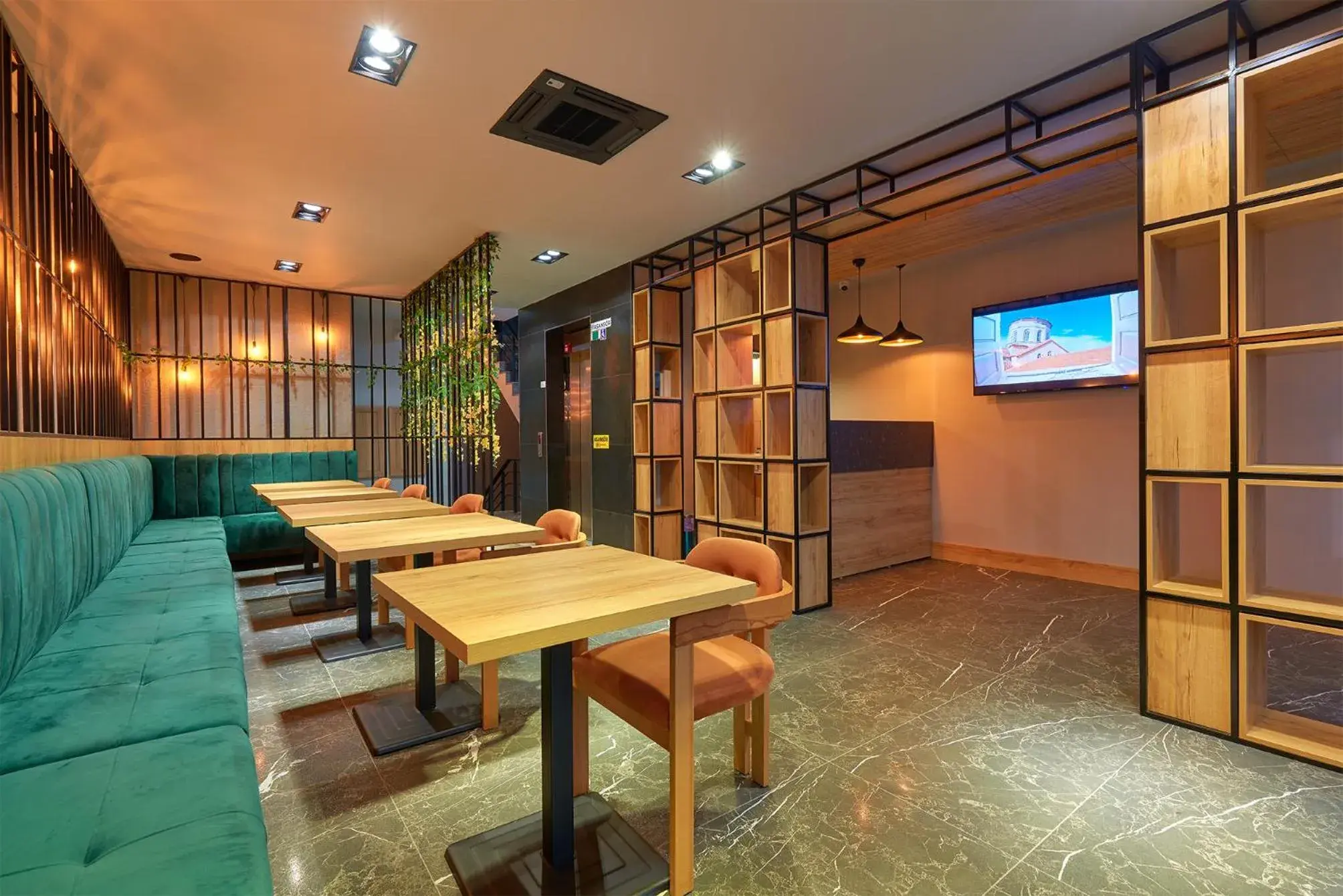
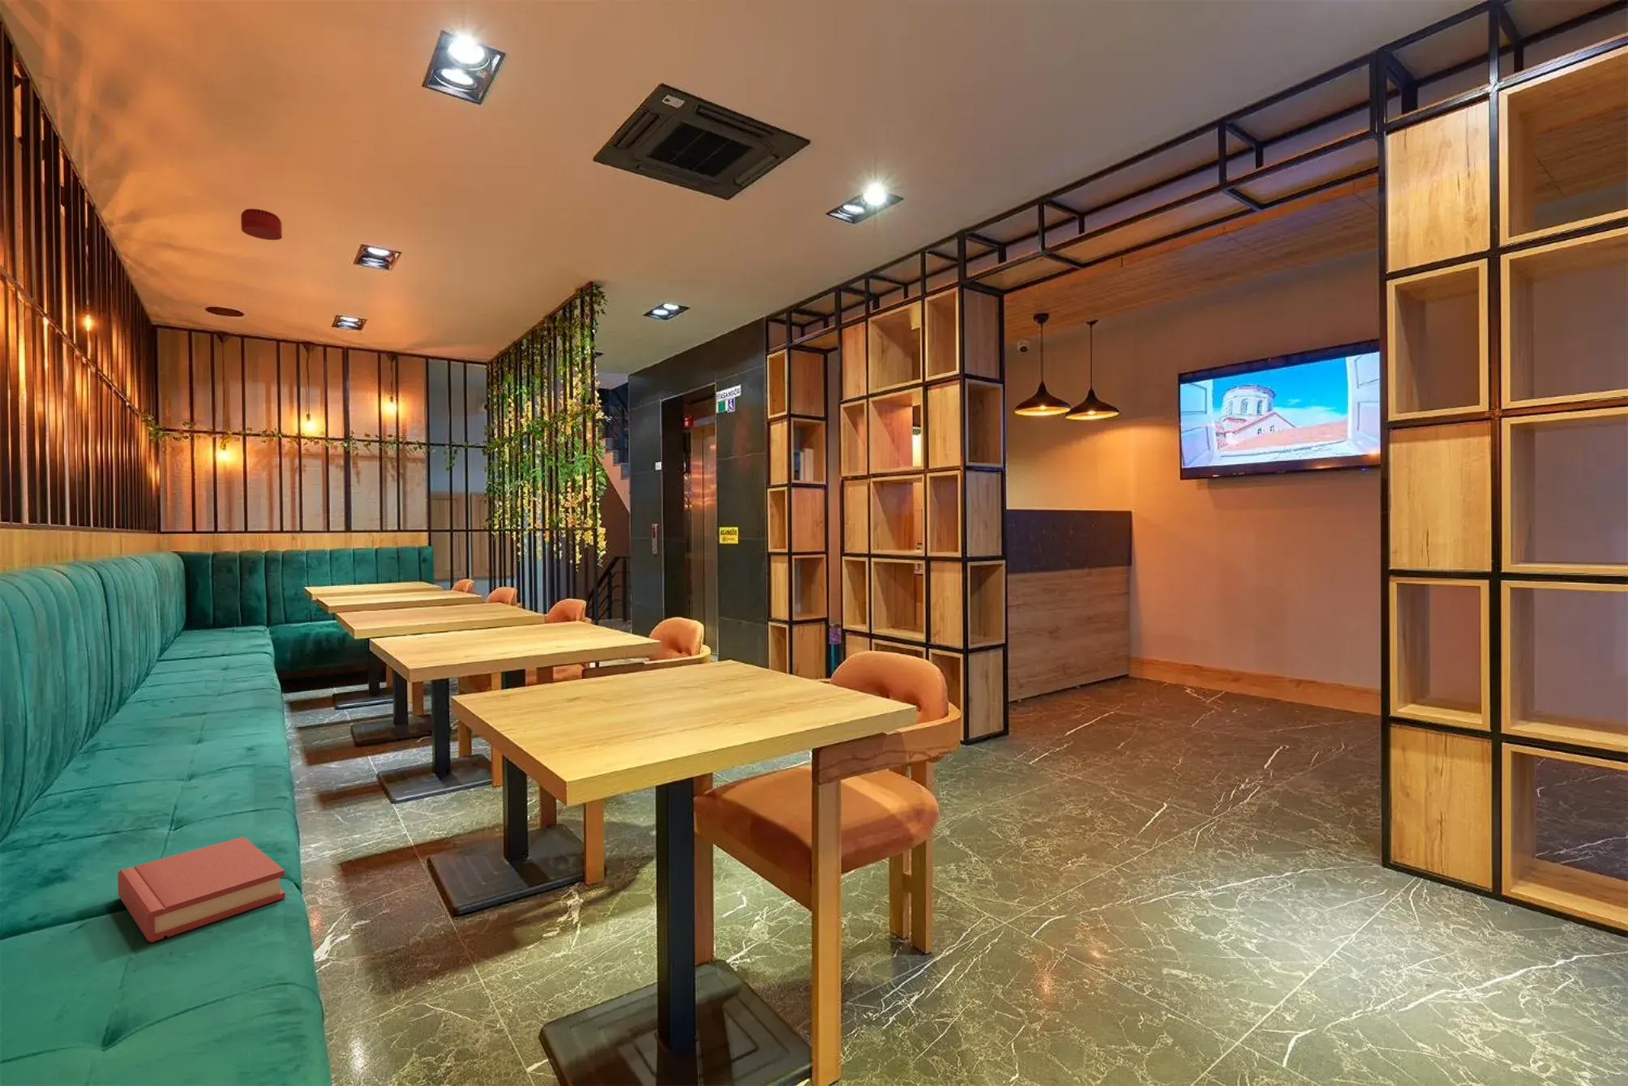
+ smoke detector (261, 224)
+ hardback book (201, 884)
